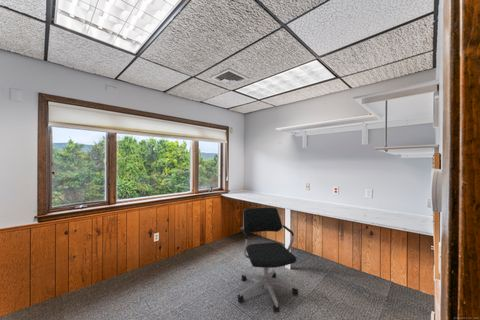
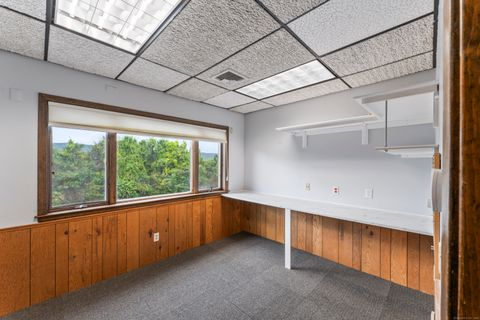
- office chair (266, 253)
